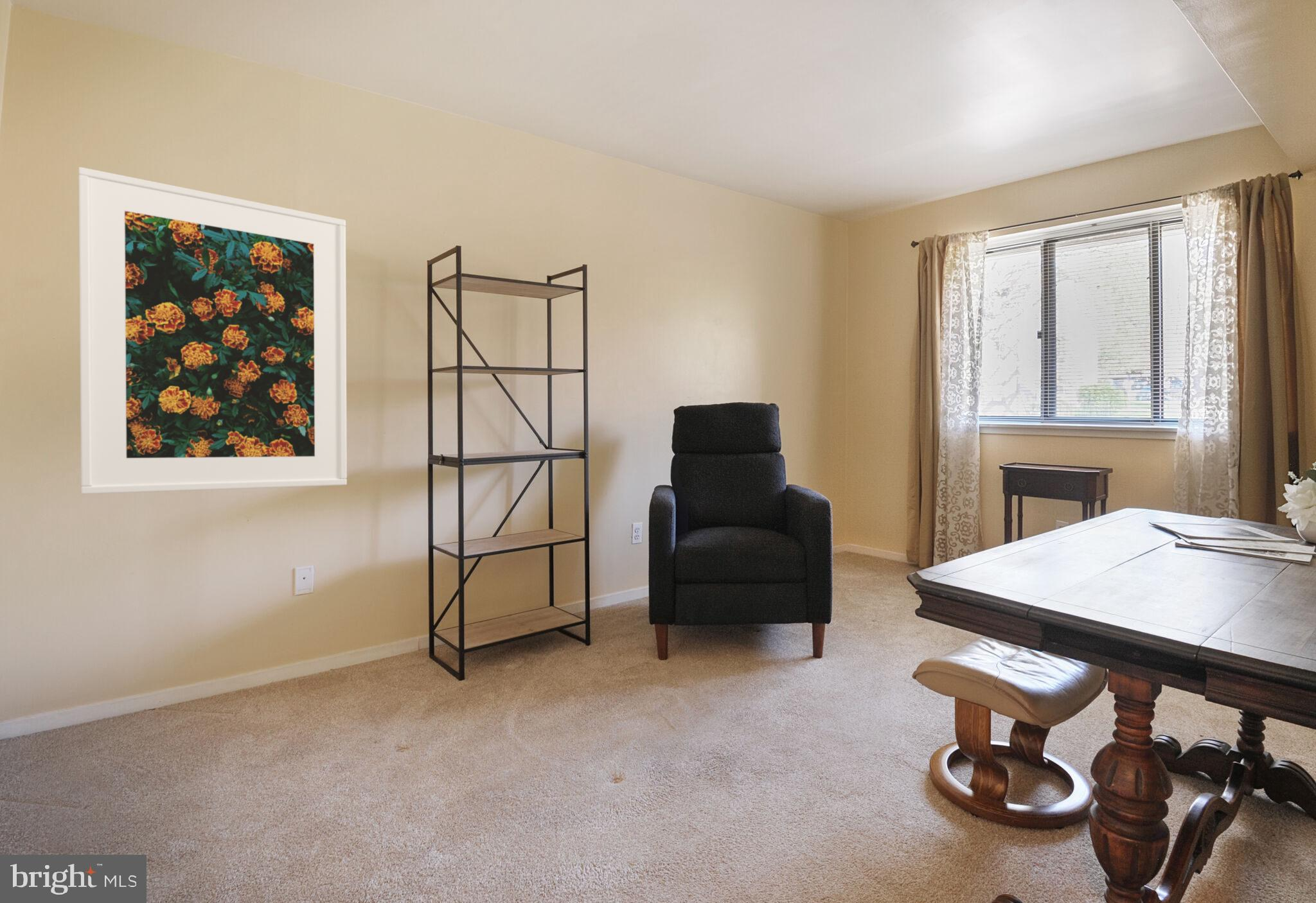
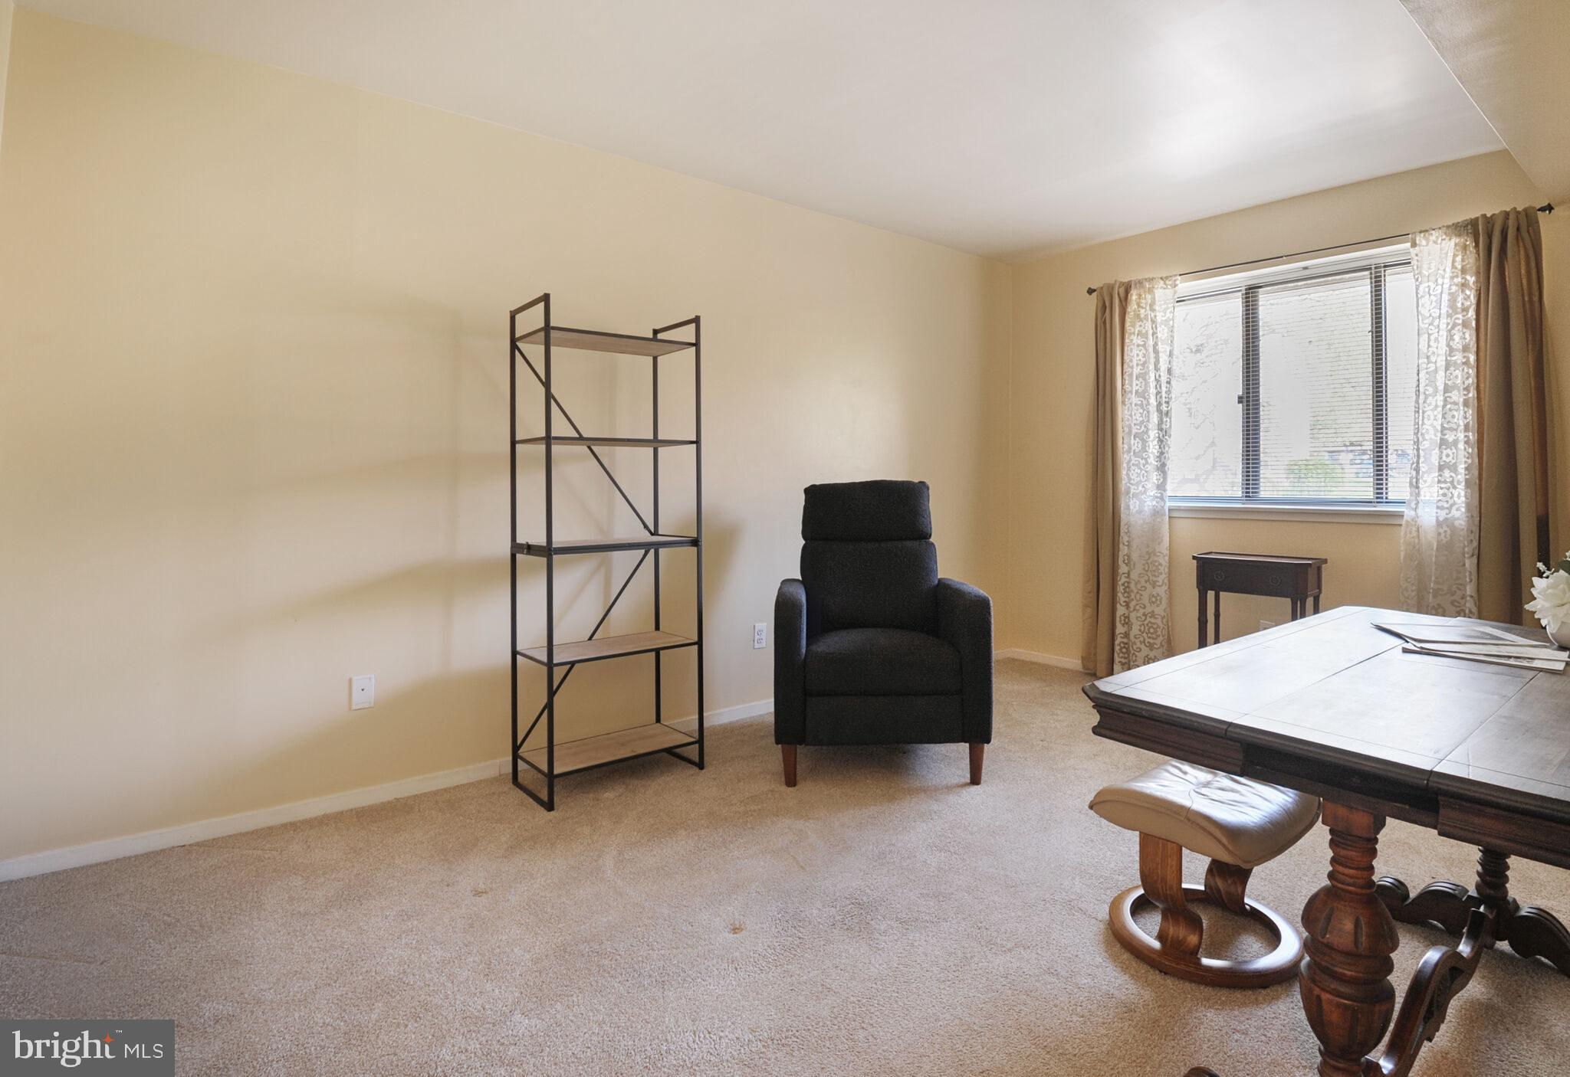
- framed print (226, 343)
